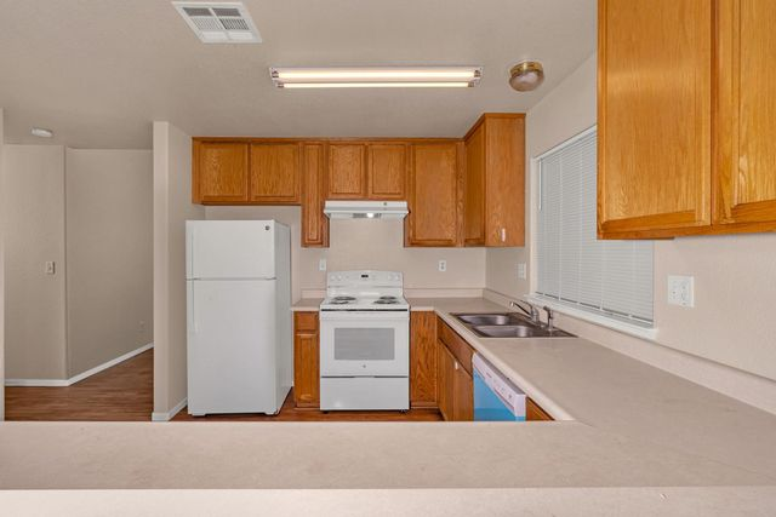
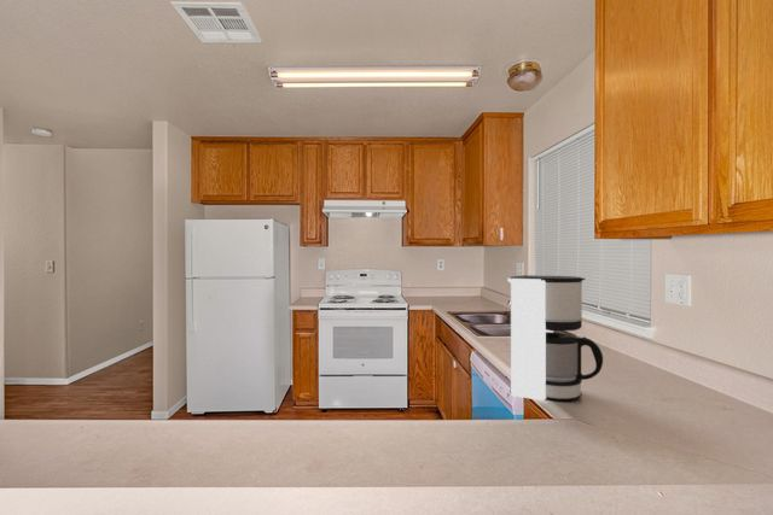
+ coffee maker (554, 334)
